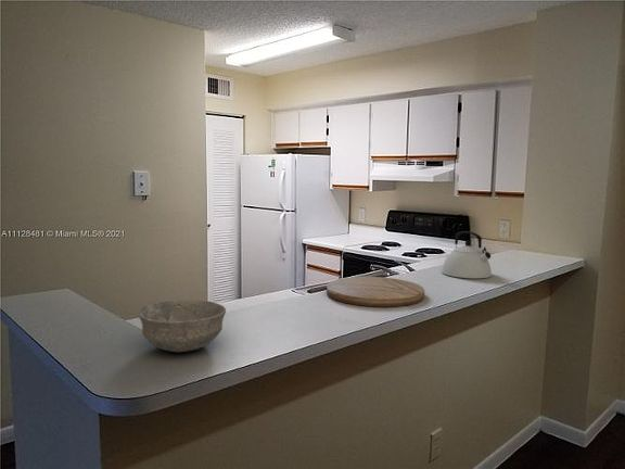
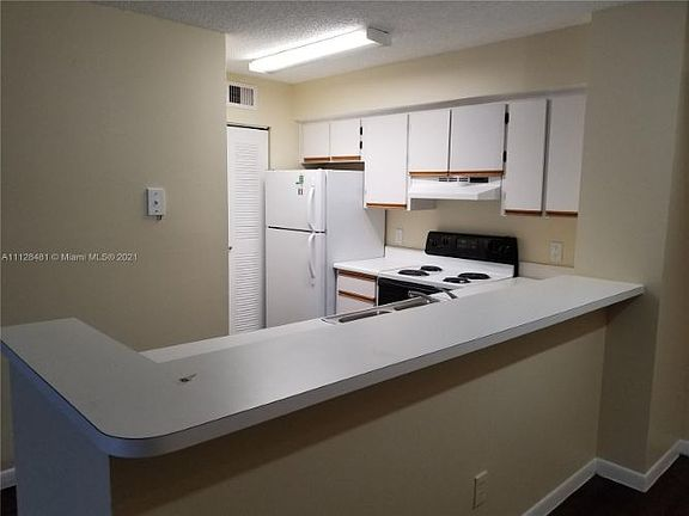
- kettle (468, 252)
- bowl (183, 328)
- cutting board (374, 290)
